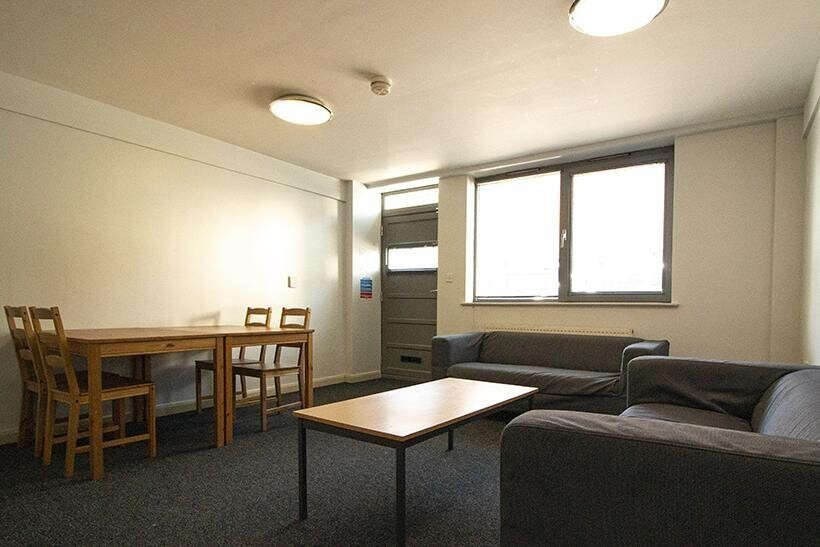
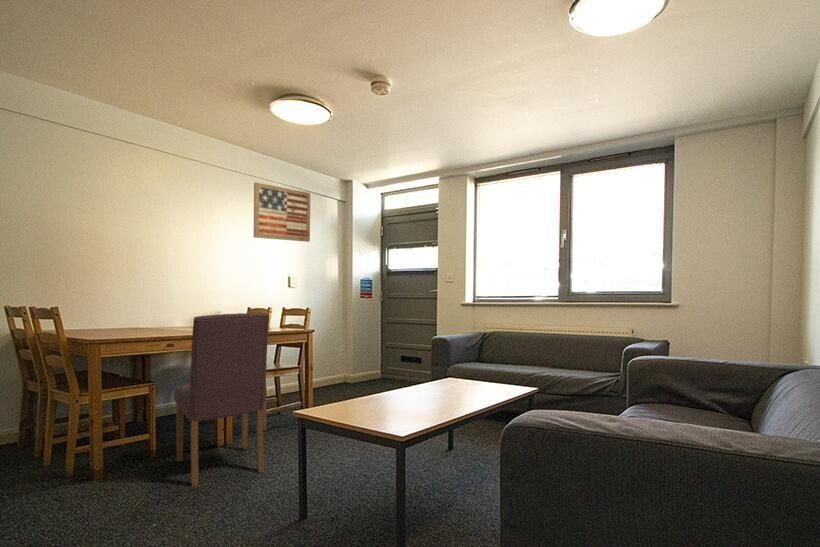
+ dining chair (222, 388)
+ wall art (283, 213)
